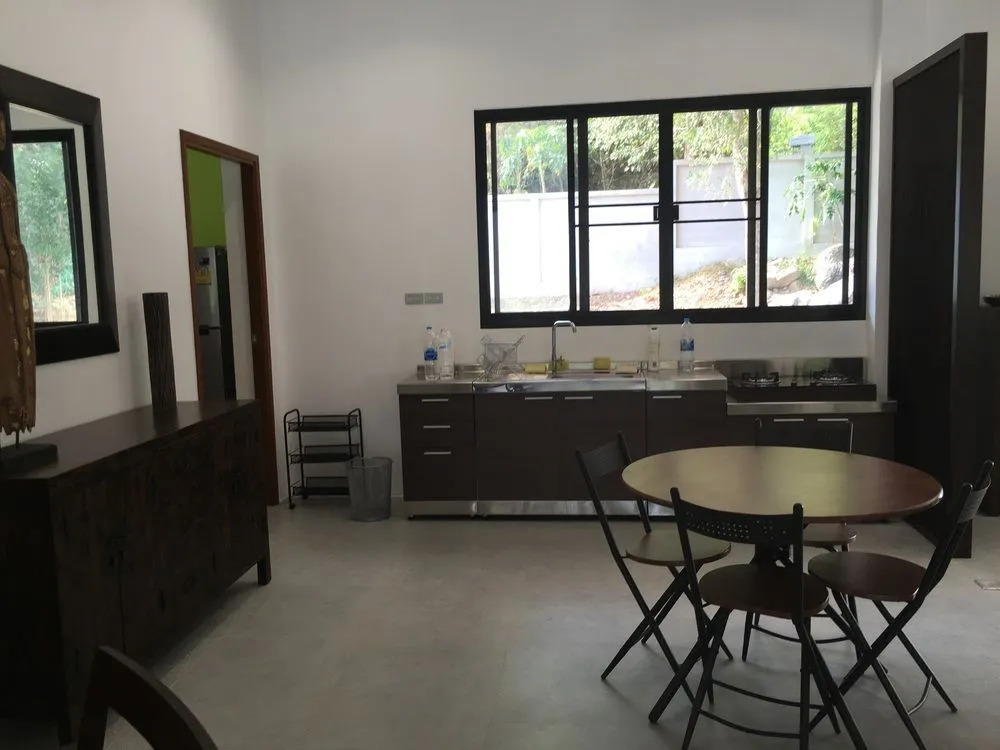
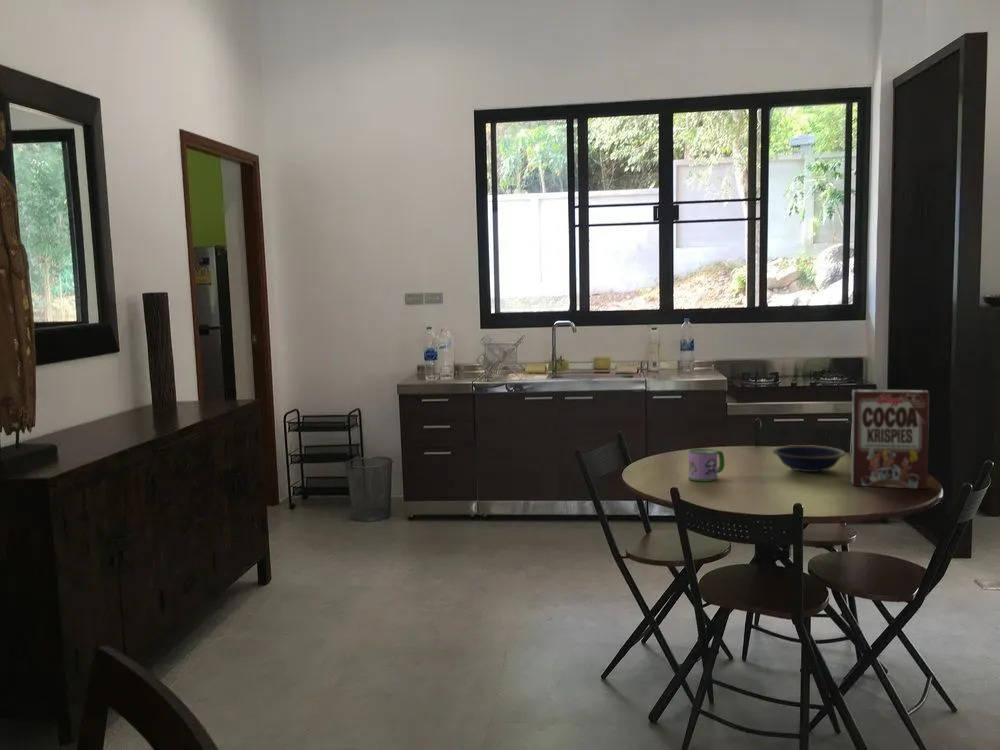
+ cereal box (889, 438)
+ bowl (808, 460)
+ mug (707, 464)
